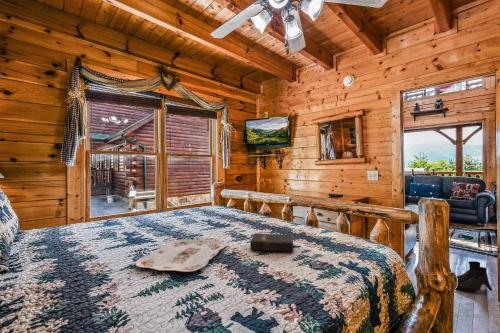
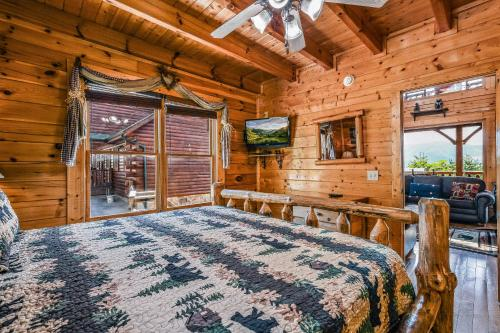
- serving tray (185, 253)
- hardback book (272, 242)
- boots (469, 274)
